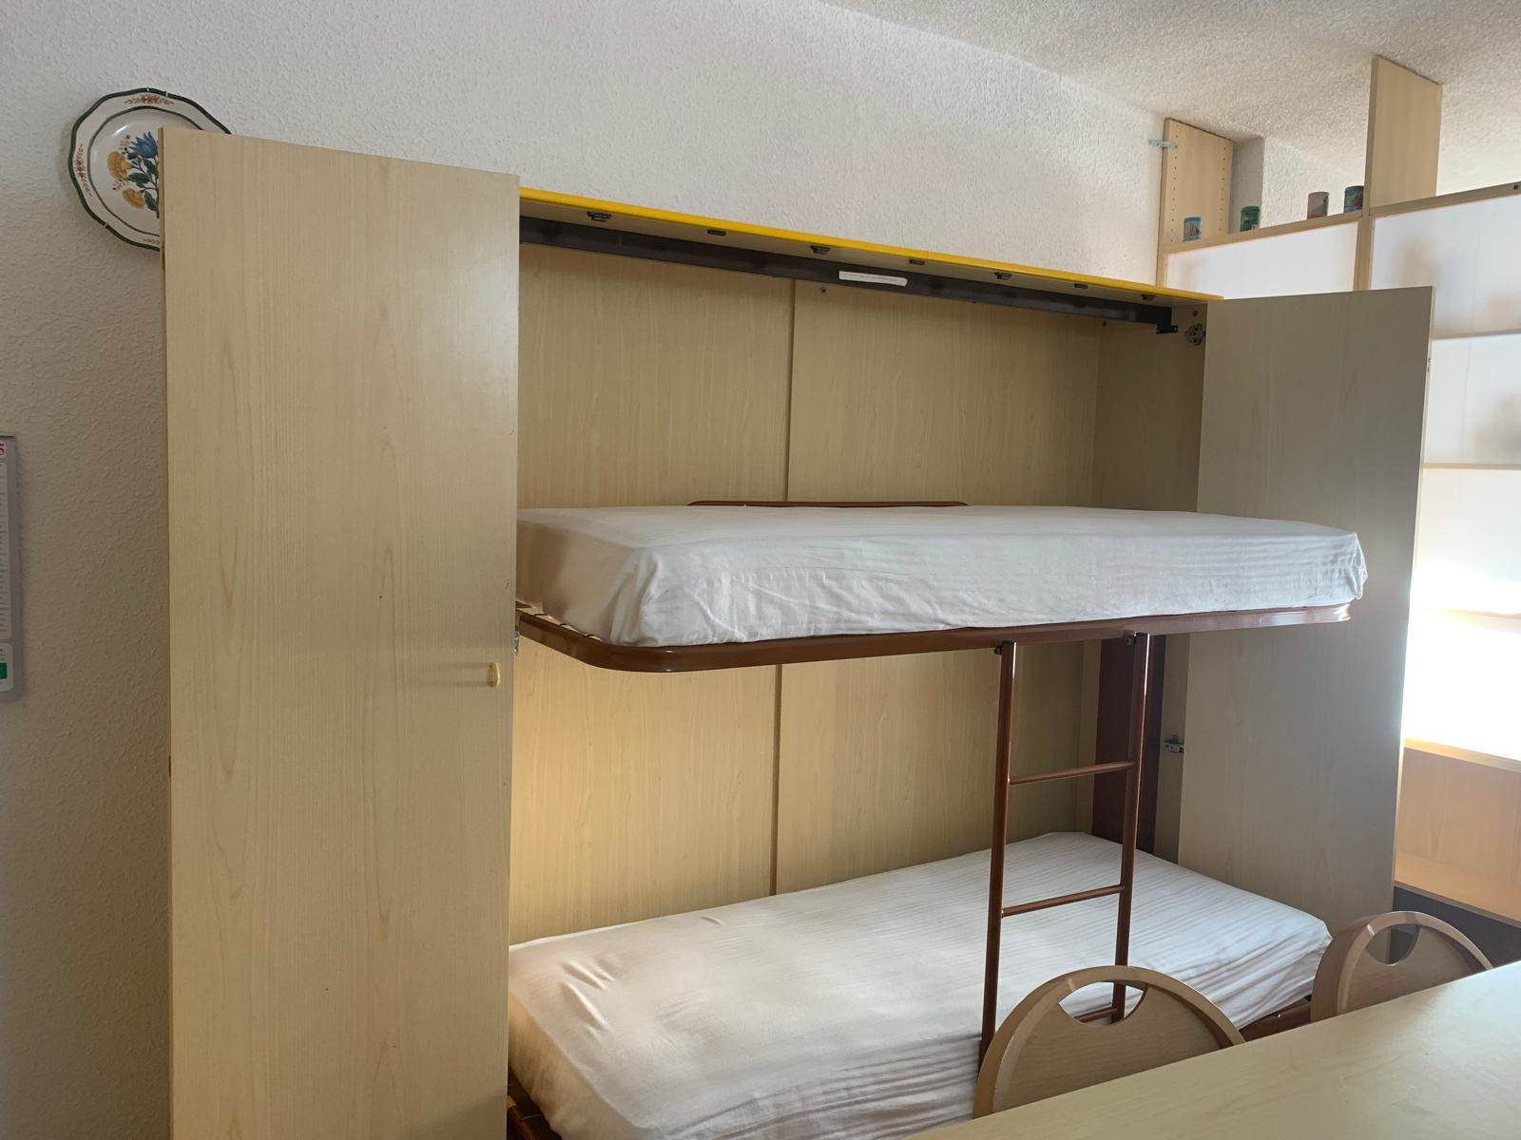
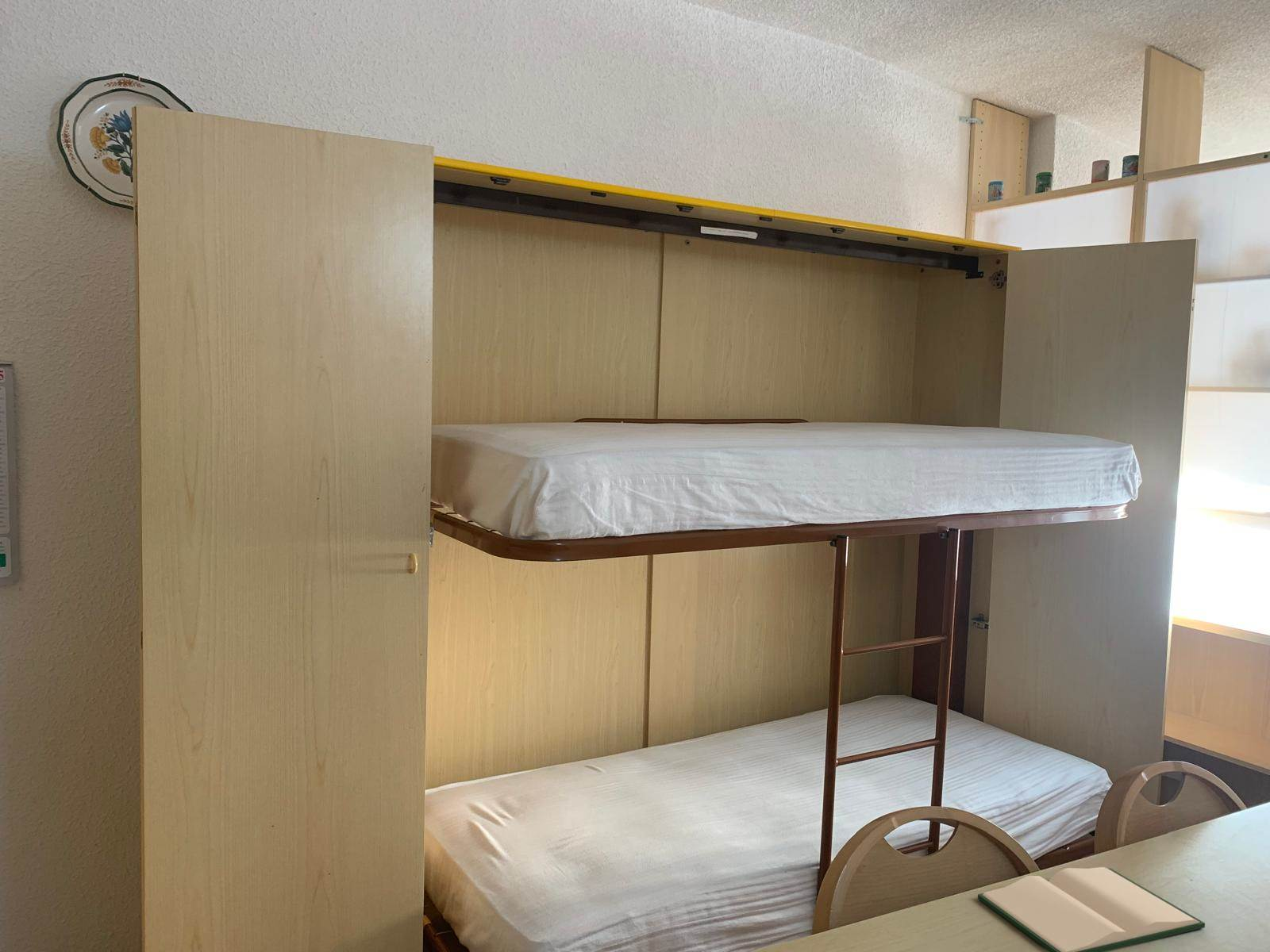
+ hardback book (1089, 904)
